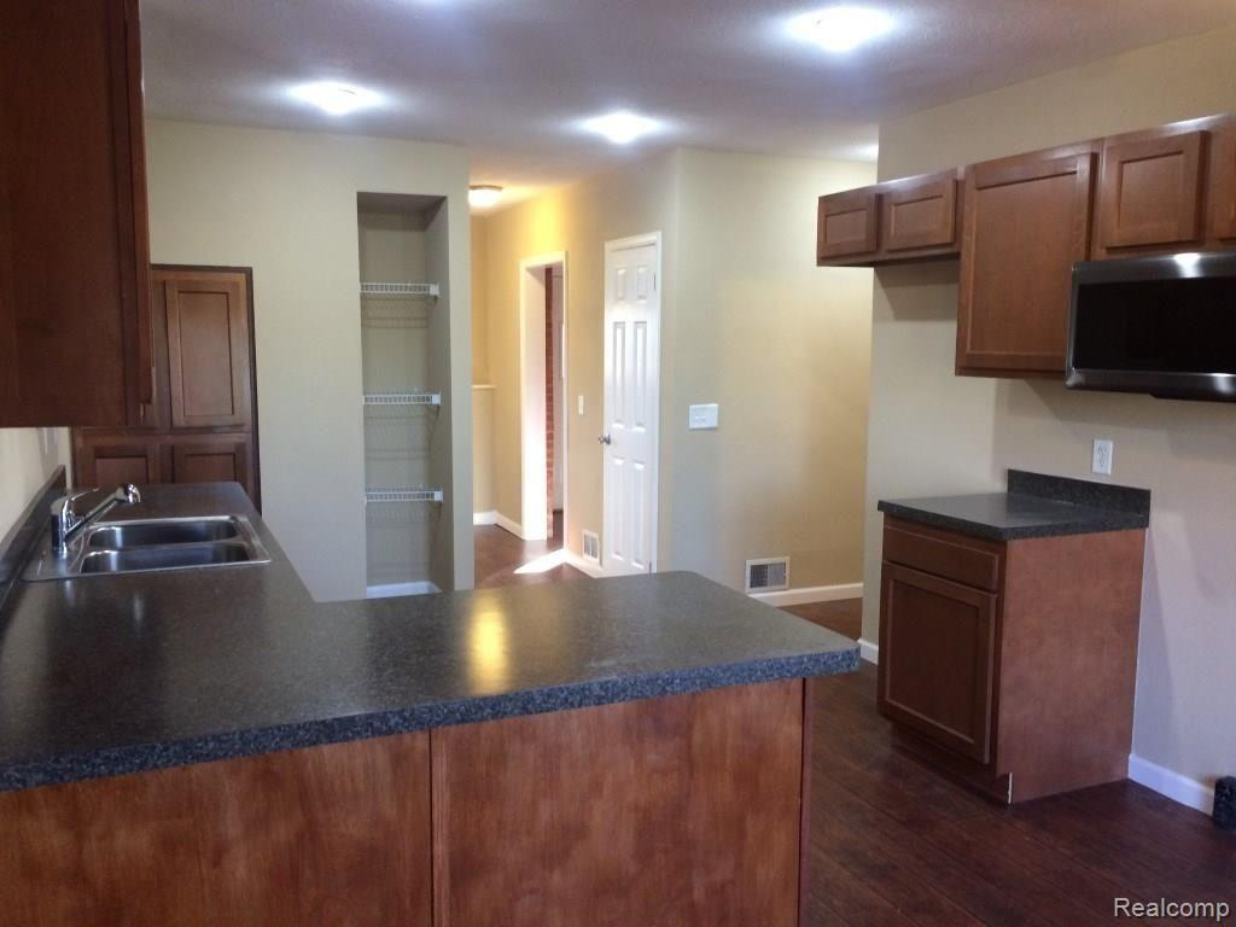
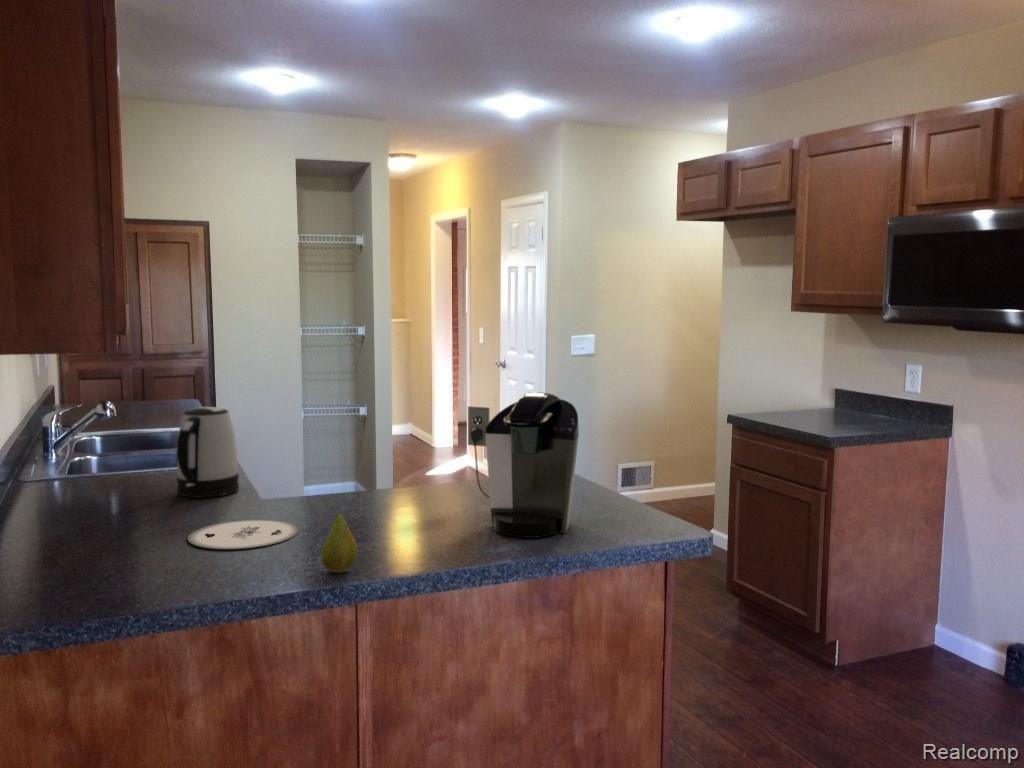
+ plate (244, 532)
+ kettle (202, 451)
+ coffee maker (510, 457)
+ fruit (338, 538)
